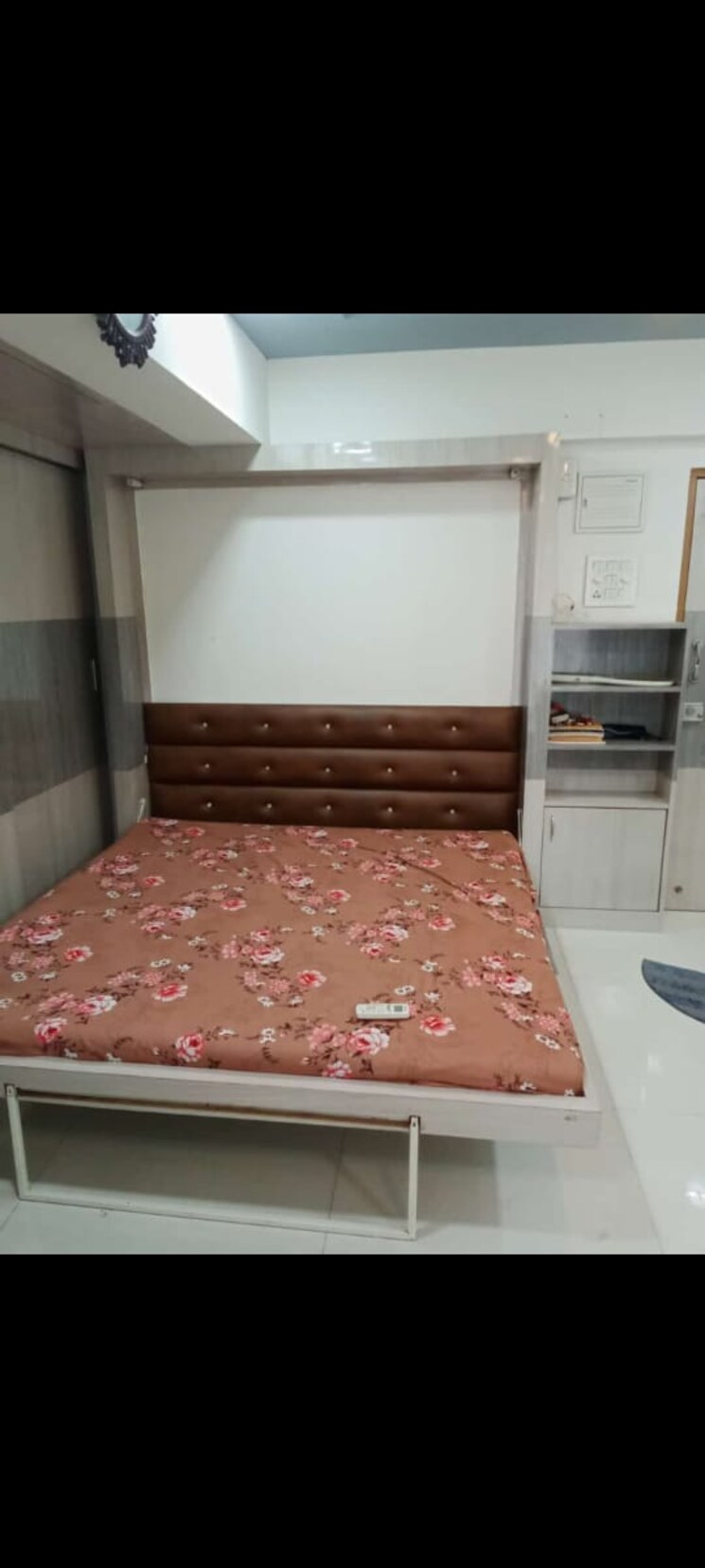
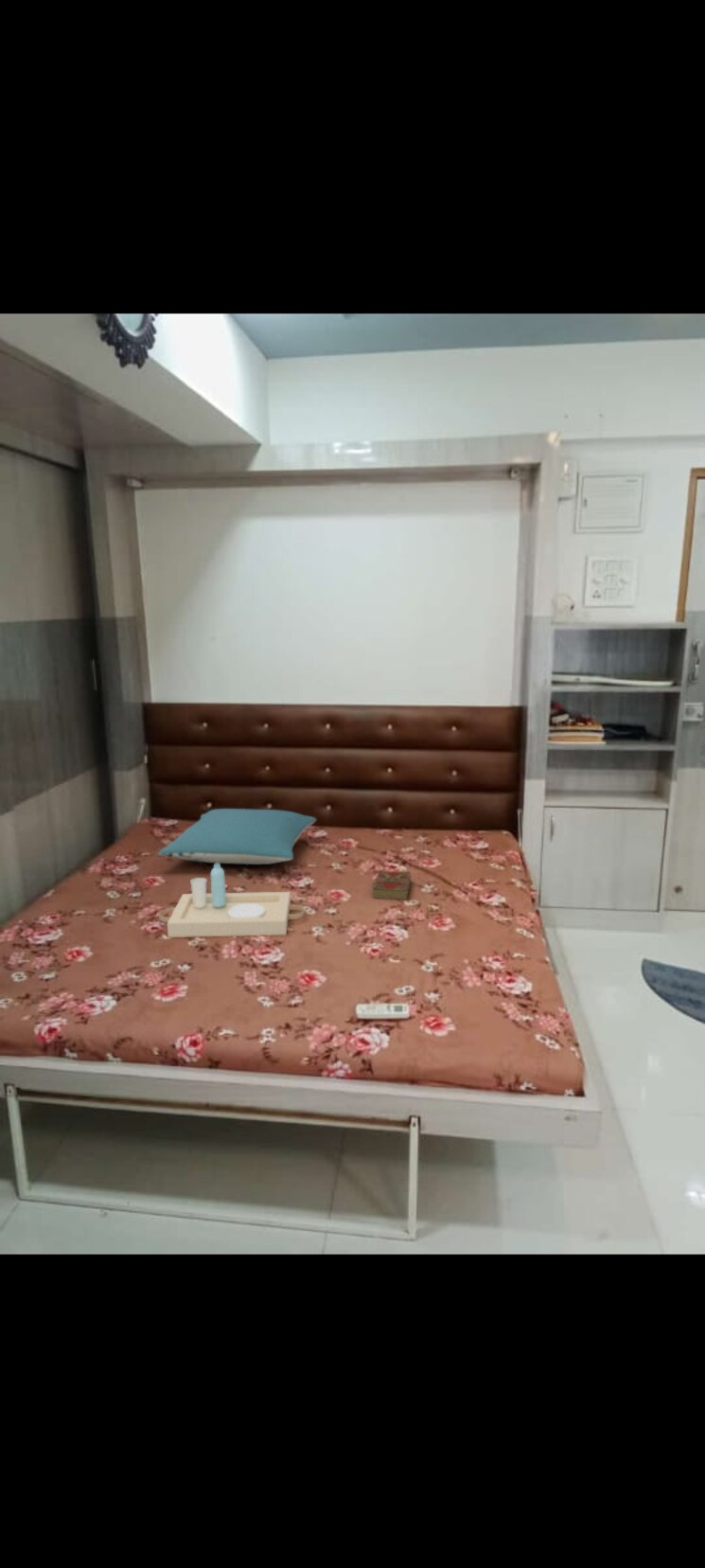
+ book (391, 883)
+ serving tray (231, 895)
+ pillow (242, 835)
